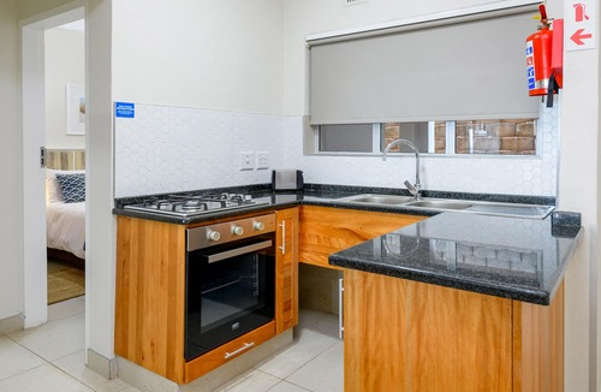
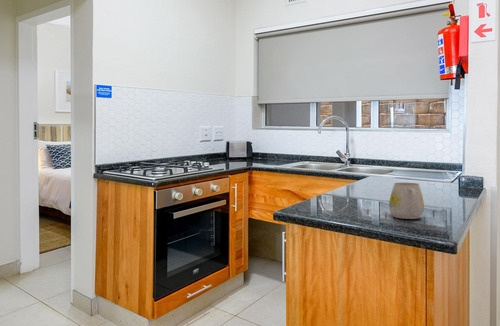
+ mug (407, 200)
